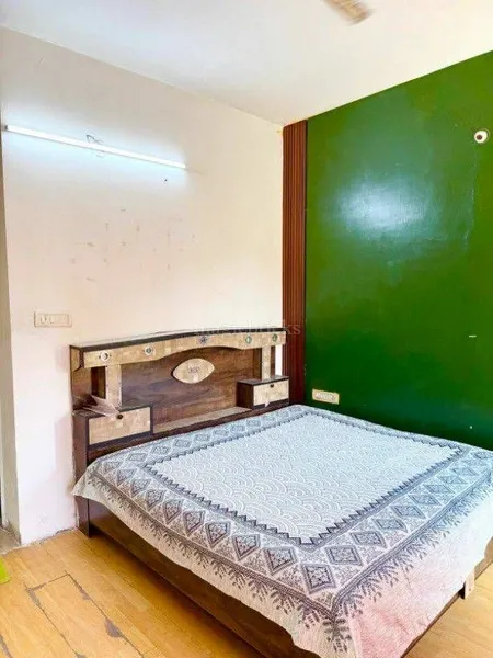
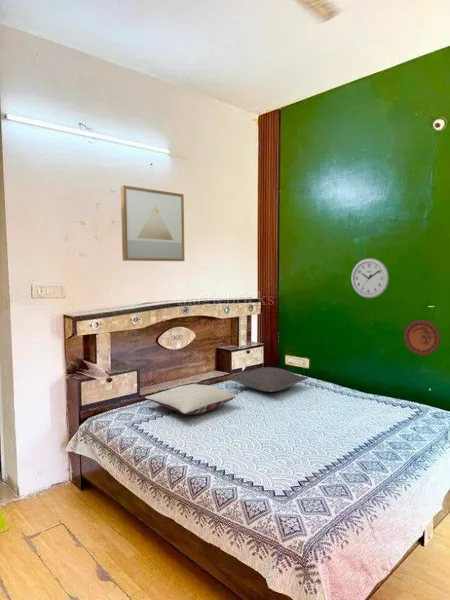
+ pillow (268, 378)
+ decorative plate (421, 337)
+ wall art (154, 225)
+ wall clock (368, 278)
+ pillow (190, 396)
